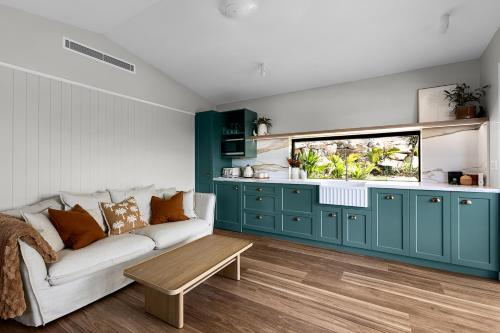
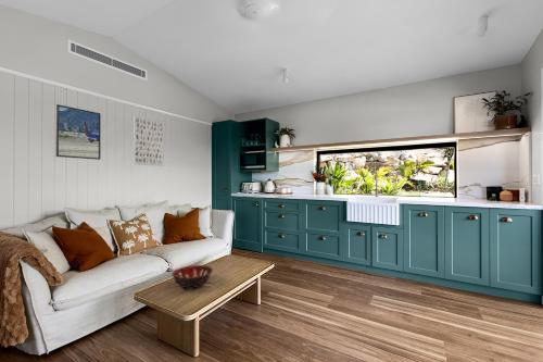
+ decorative bowl (192, 276)
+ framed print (79, 133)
+ wall art (149, 142)
